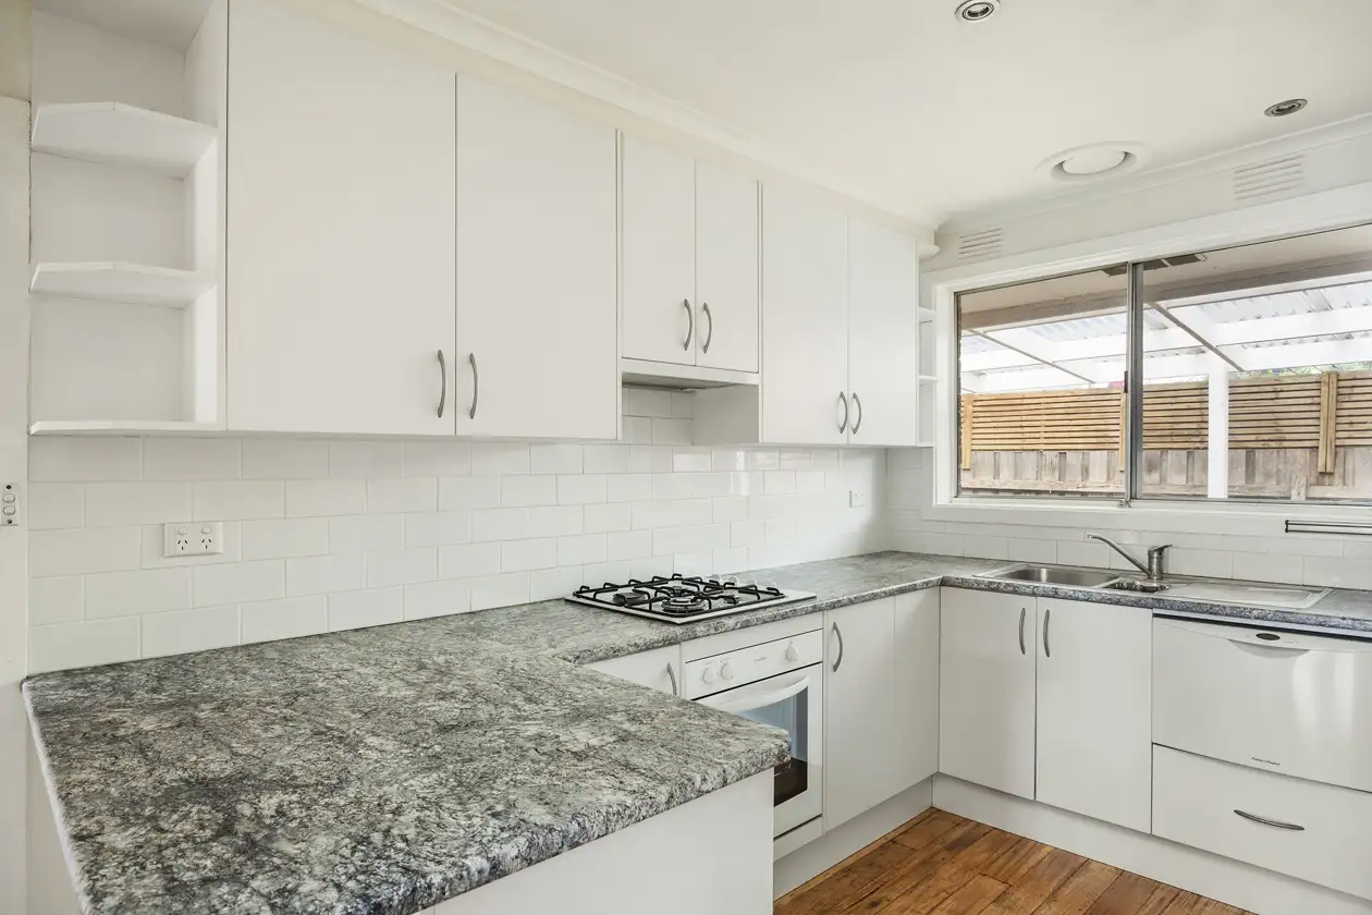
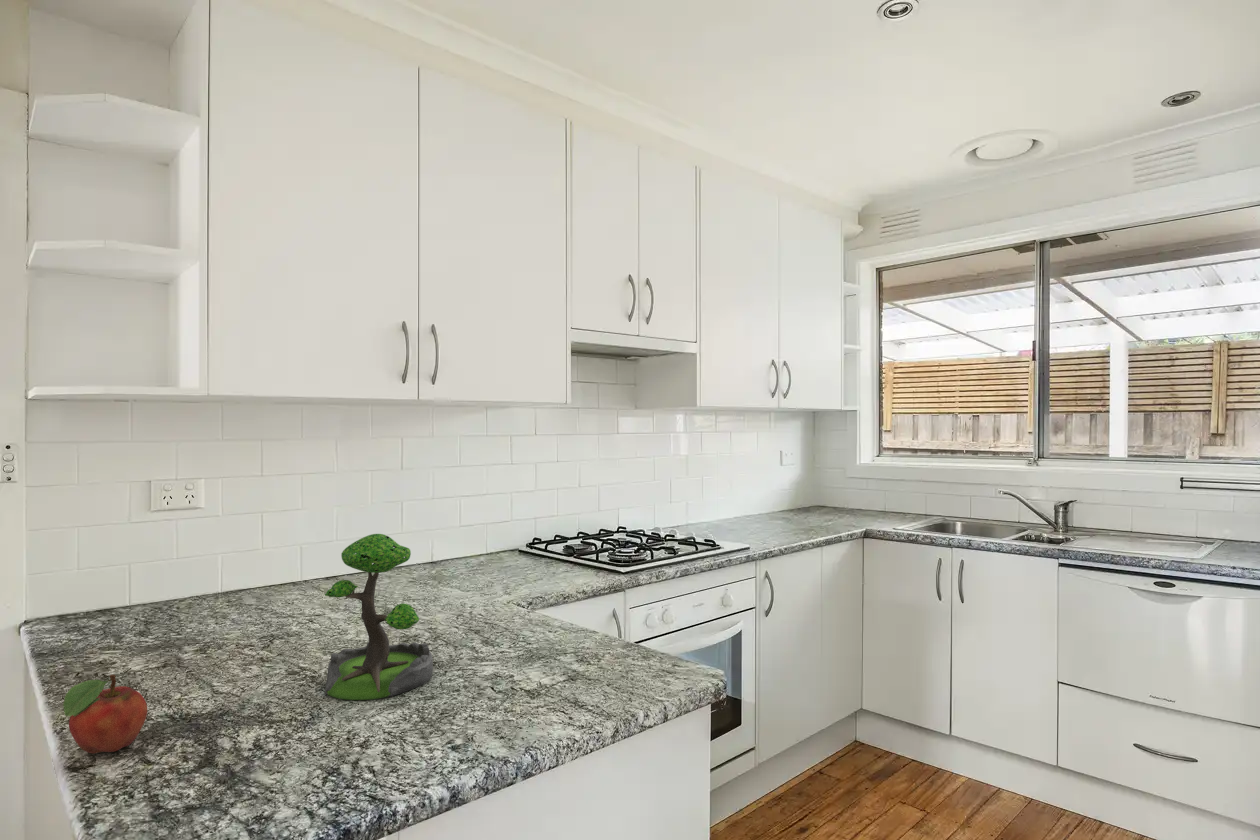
+ fruit (104, 713)
+ plant (374, 606)
